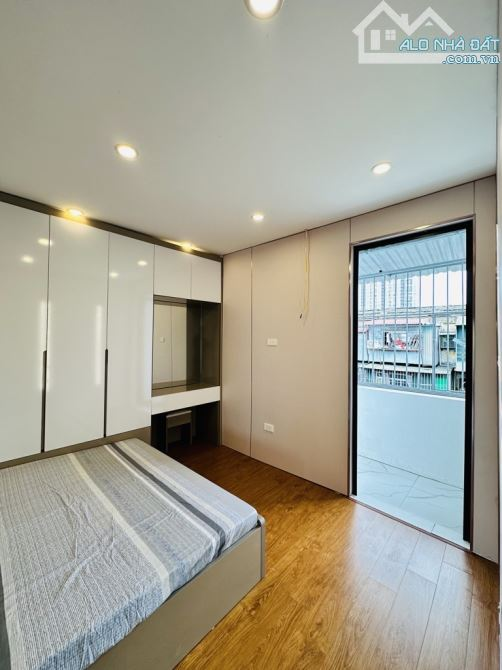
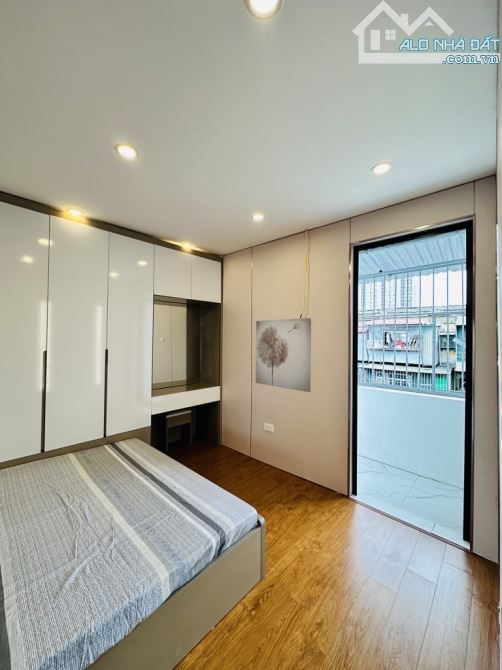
+ wall art (281, 353)
